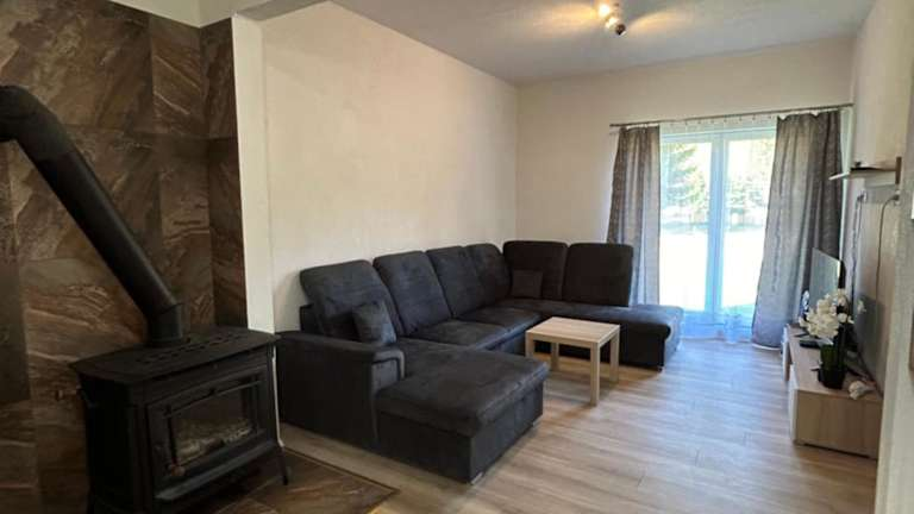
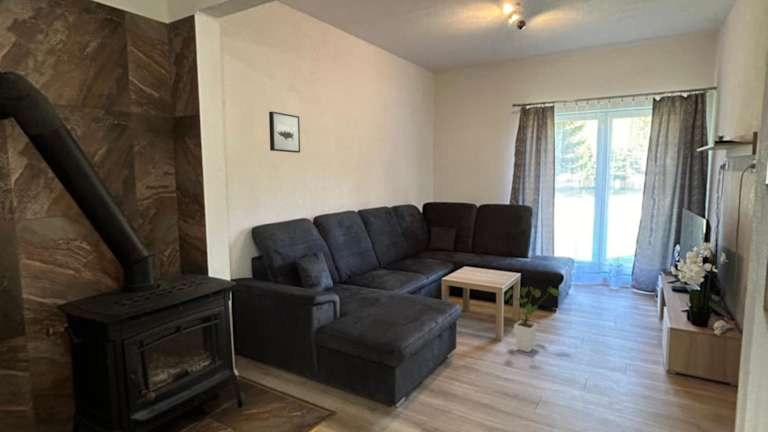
+ house plant (529, 318)
+ wall art (285, 132)
